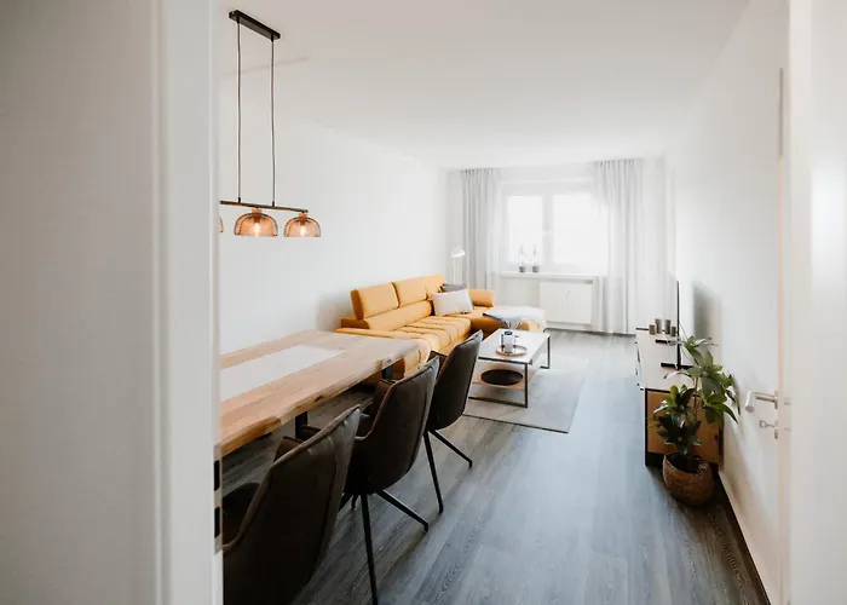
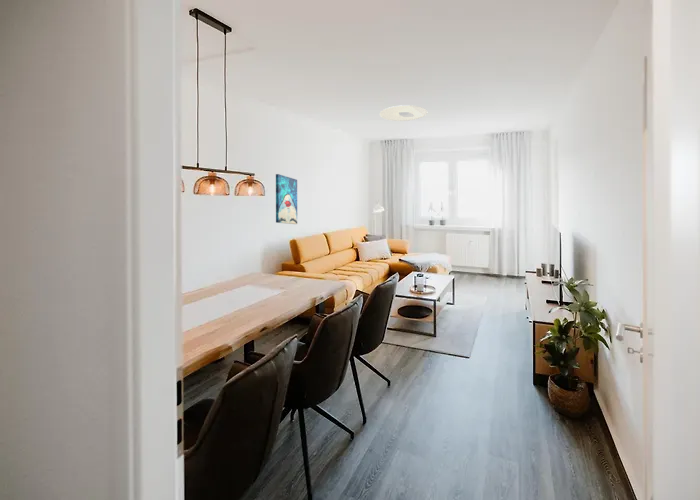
+ ceiling light (403, 111)
+ wall art (287, 200)
